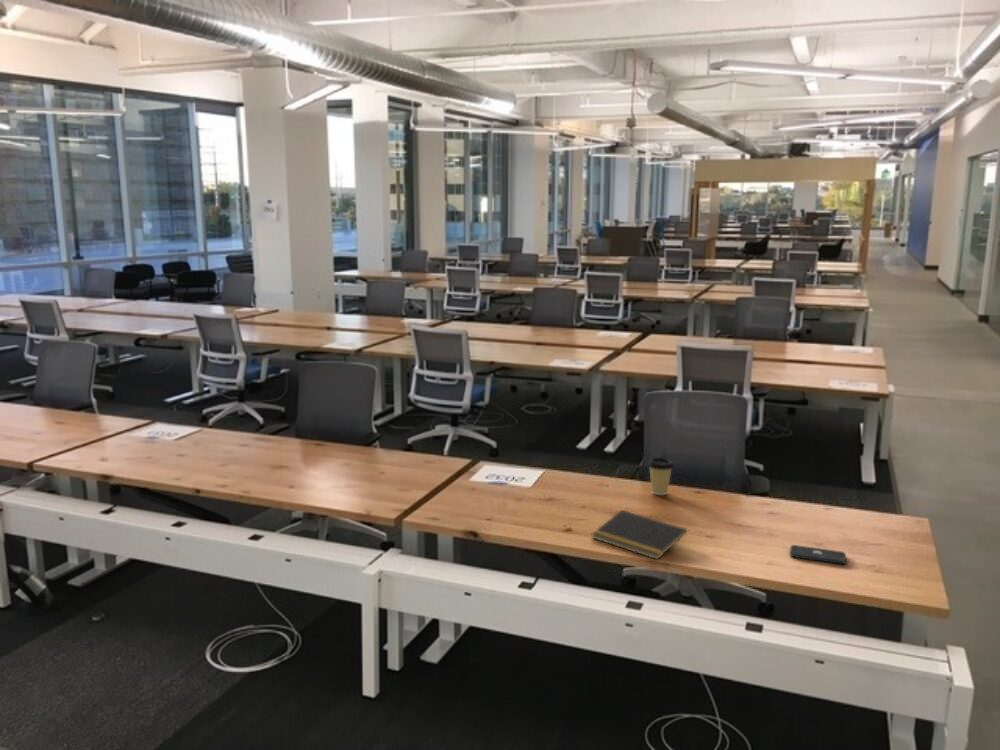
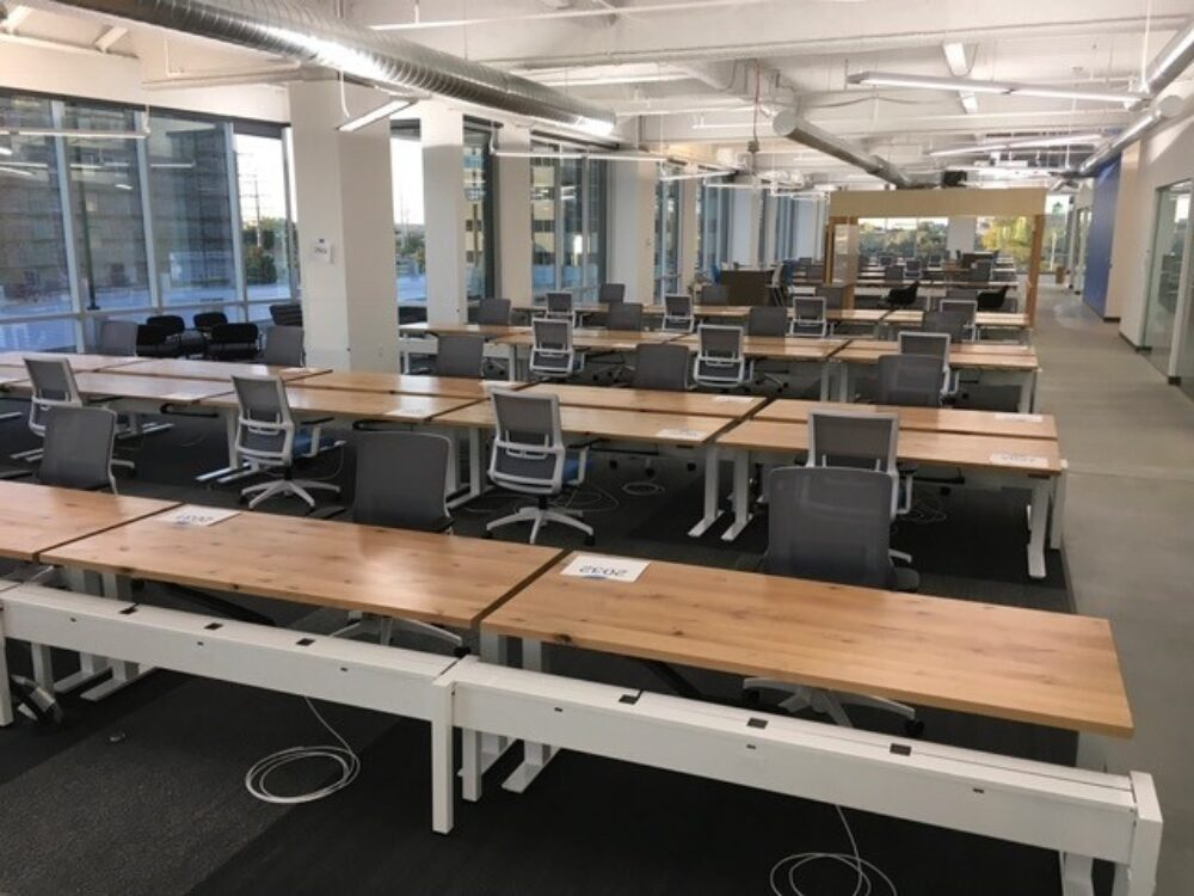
- coffee cup (660, 476)
- smartphone (817, 554)
- notepad (638, 533)
